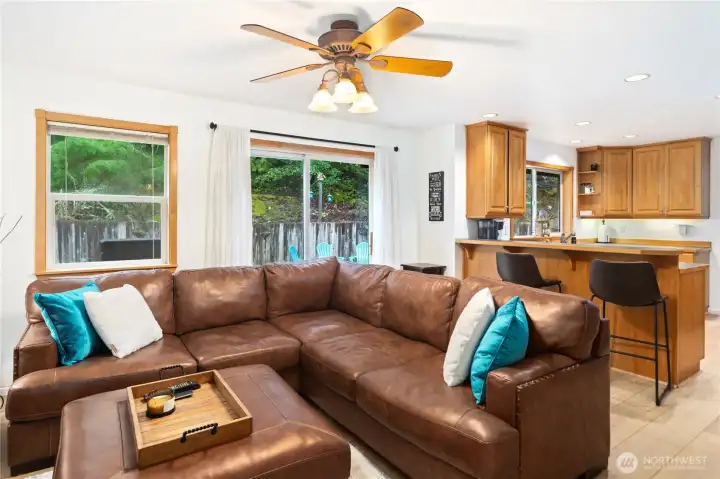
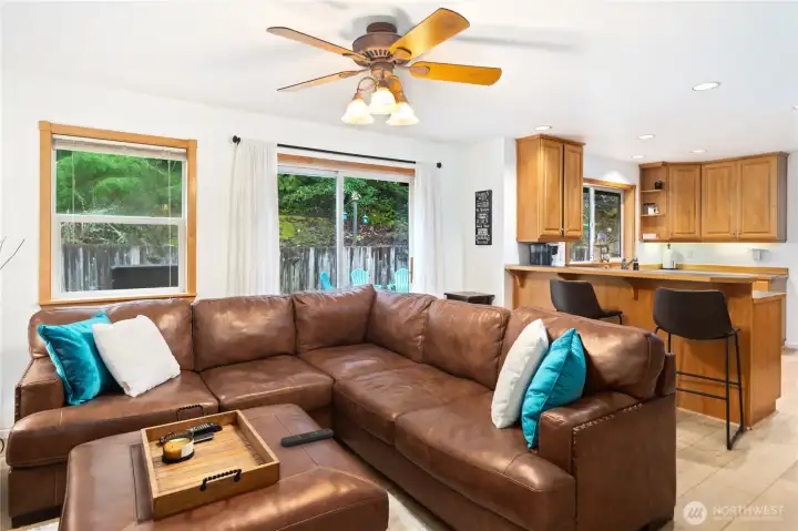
+ remote control (307, 437)
